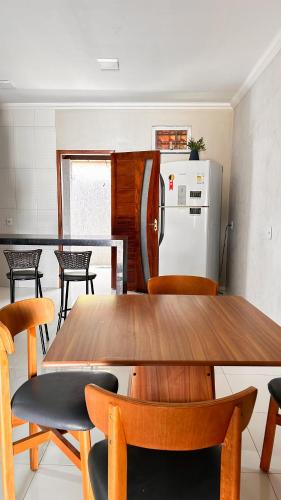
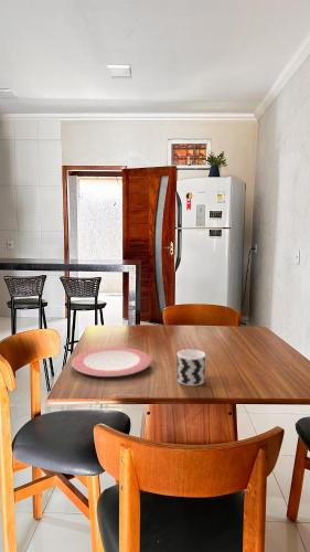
+ cup (193, 365)
+ plate (111, 362)
